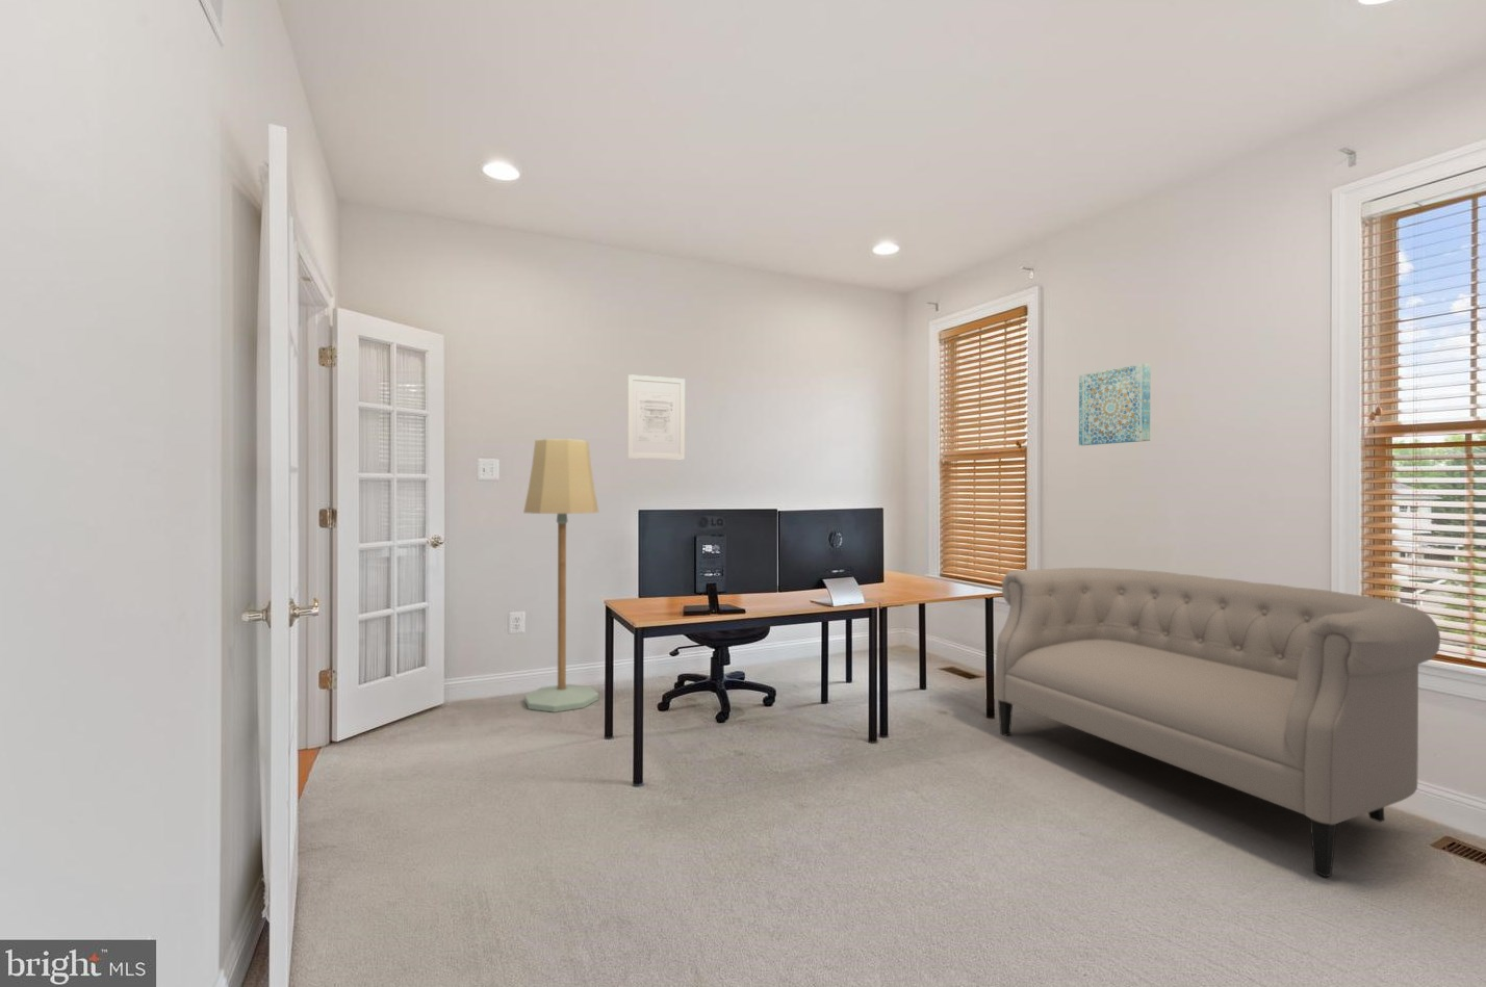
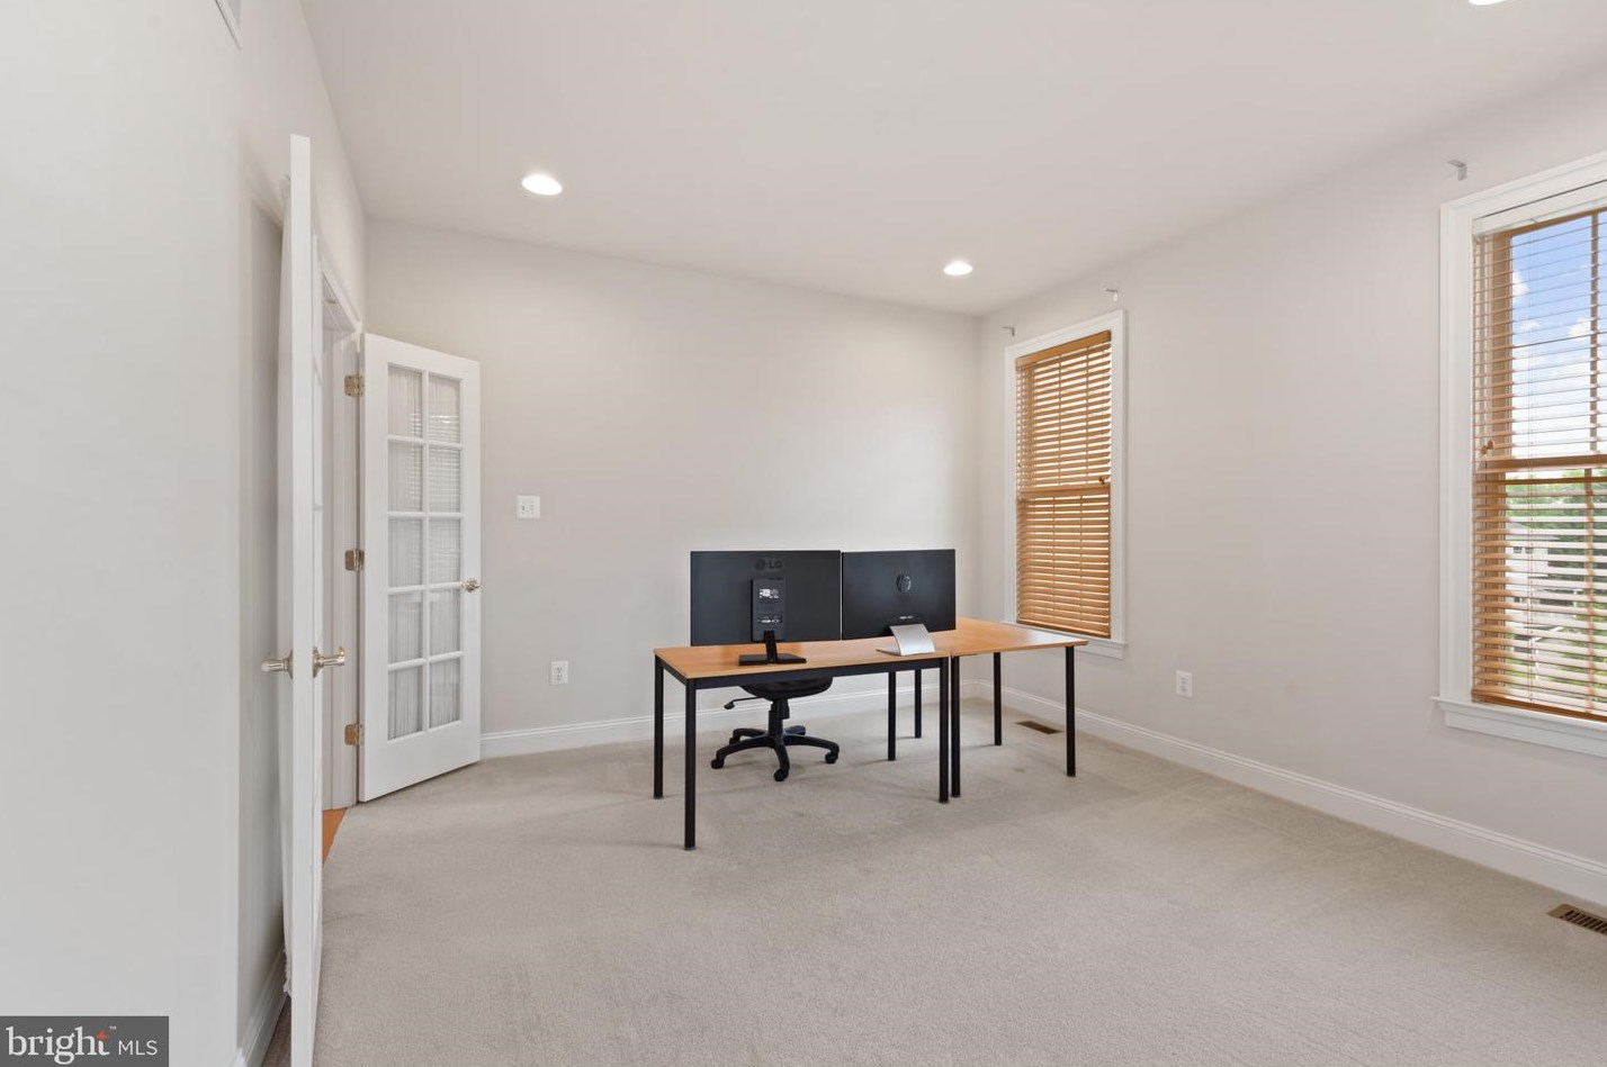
- floor lamp (562, 570)
- wall art (657, 417)
- wall art (1113, 405)
- sofa (1186, 679)
